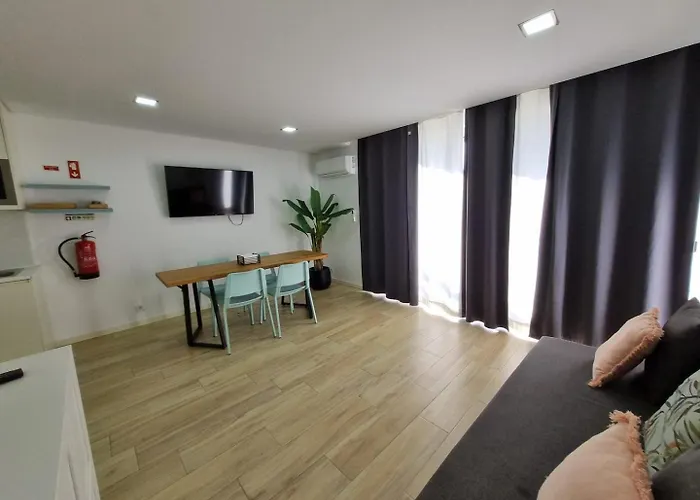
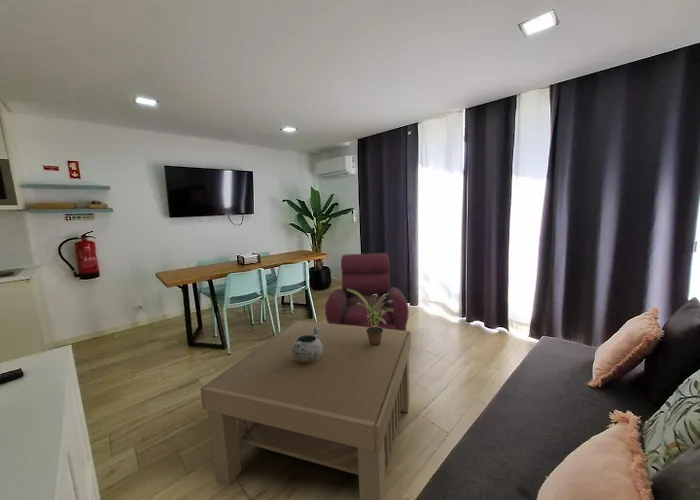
+ potted plant (371, 316)
+ armchair (366, 300)
+ coffee table (325, 396)
+ decorative bowl (307, 345)
